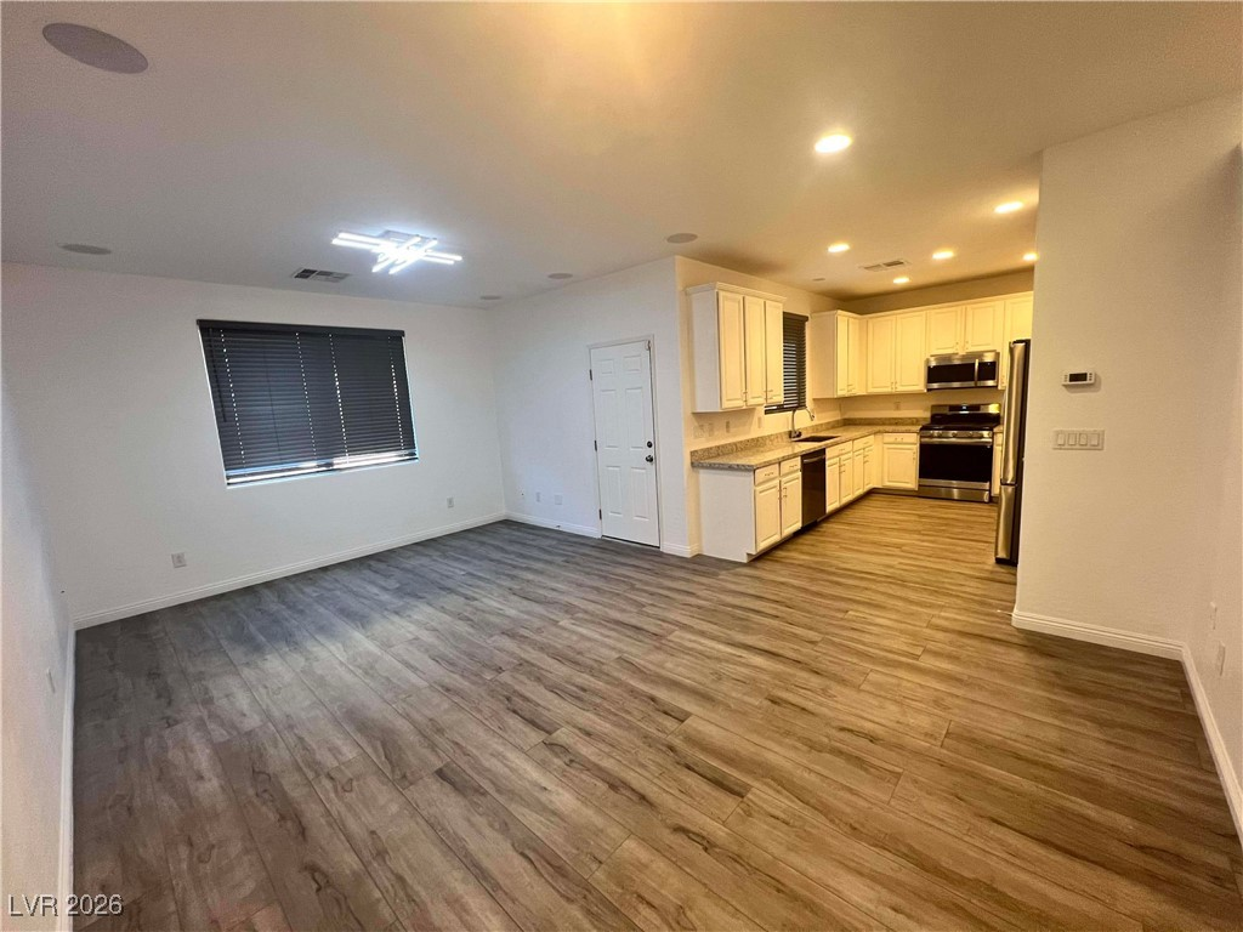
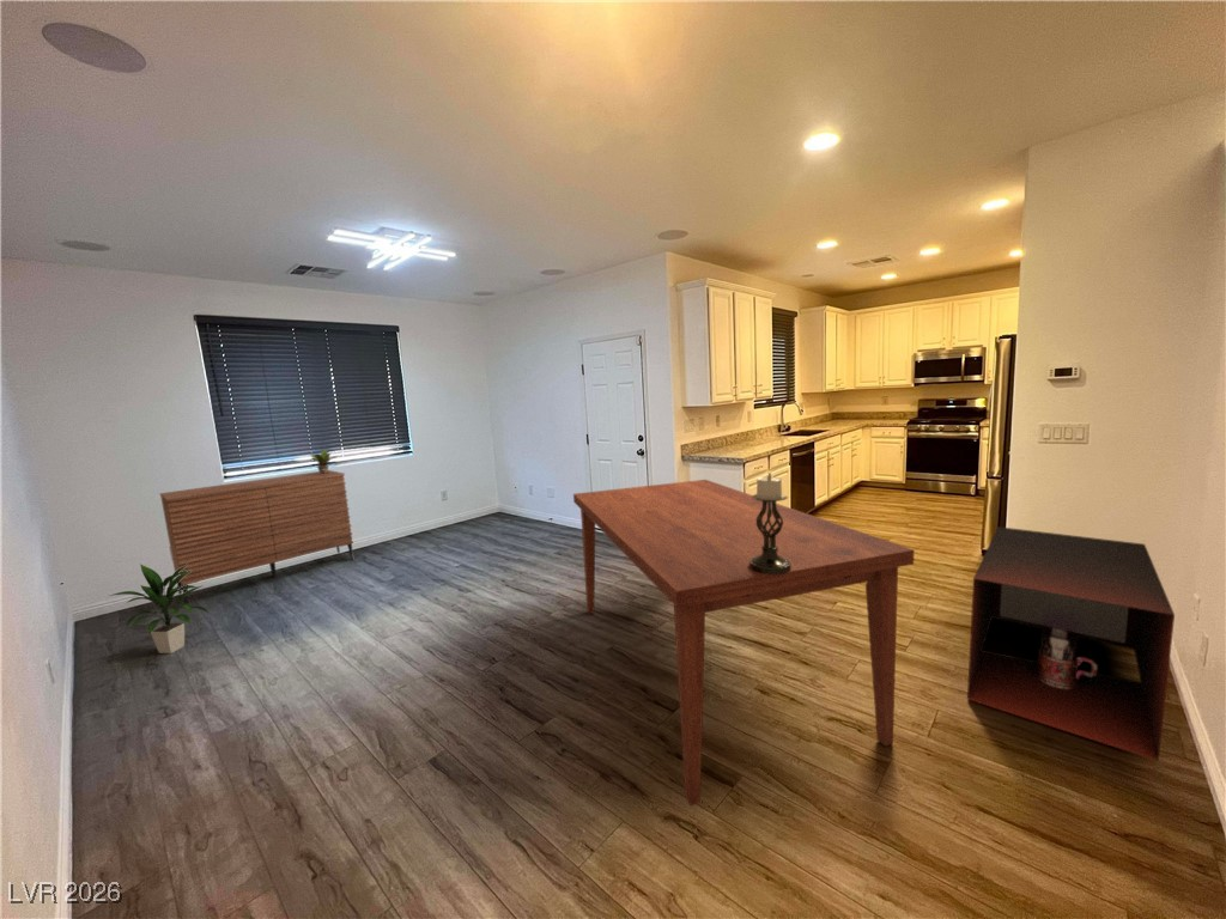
+ indoor plant (168, 605)
+ candle holder (769, 521)
+ potted plant (321, 462)
+ dining table (698, 589)
+ sideboard (266, 530)
+ storage cabinet (1060, 617)
